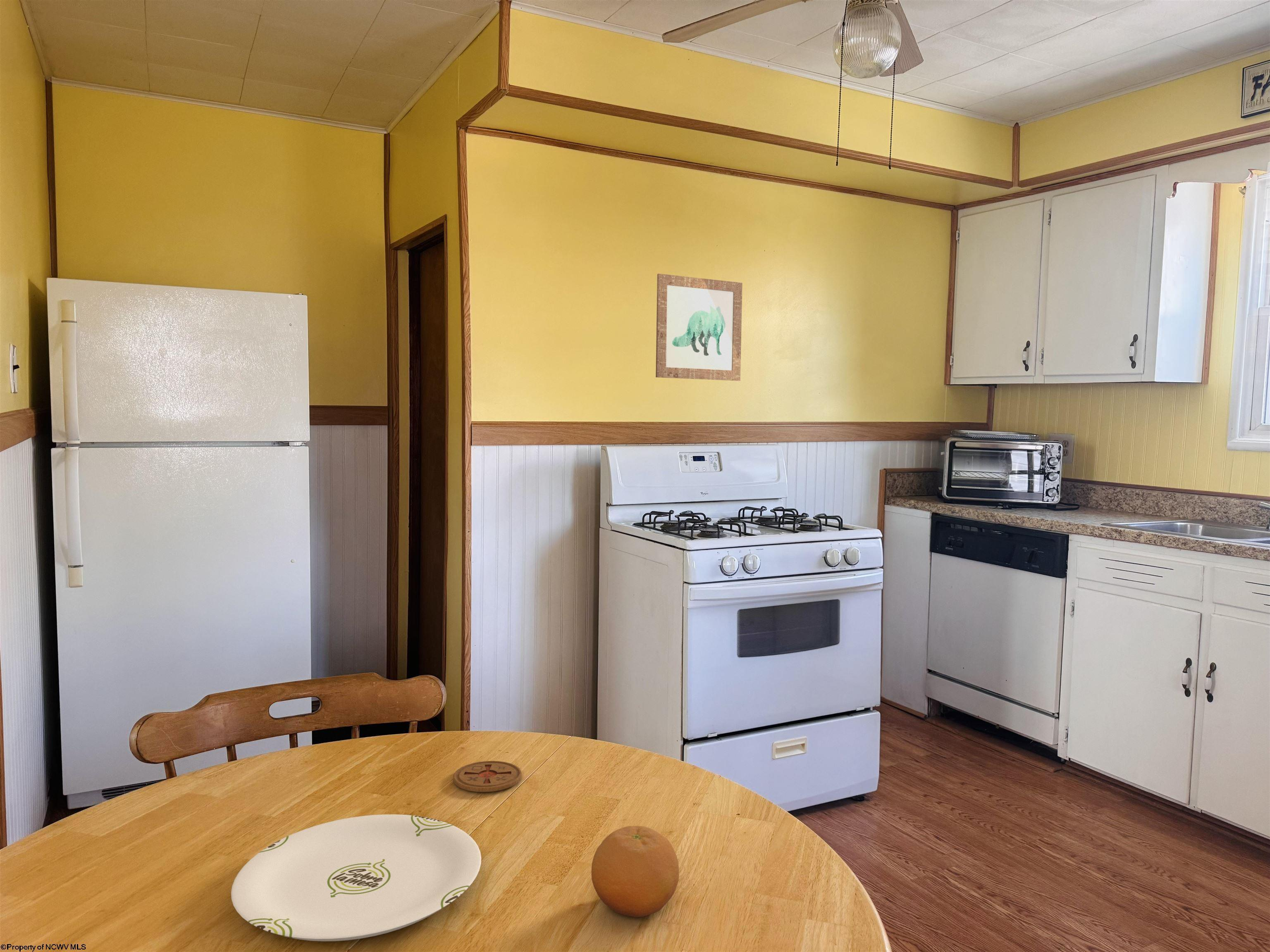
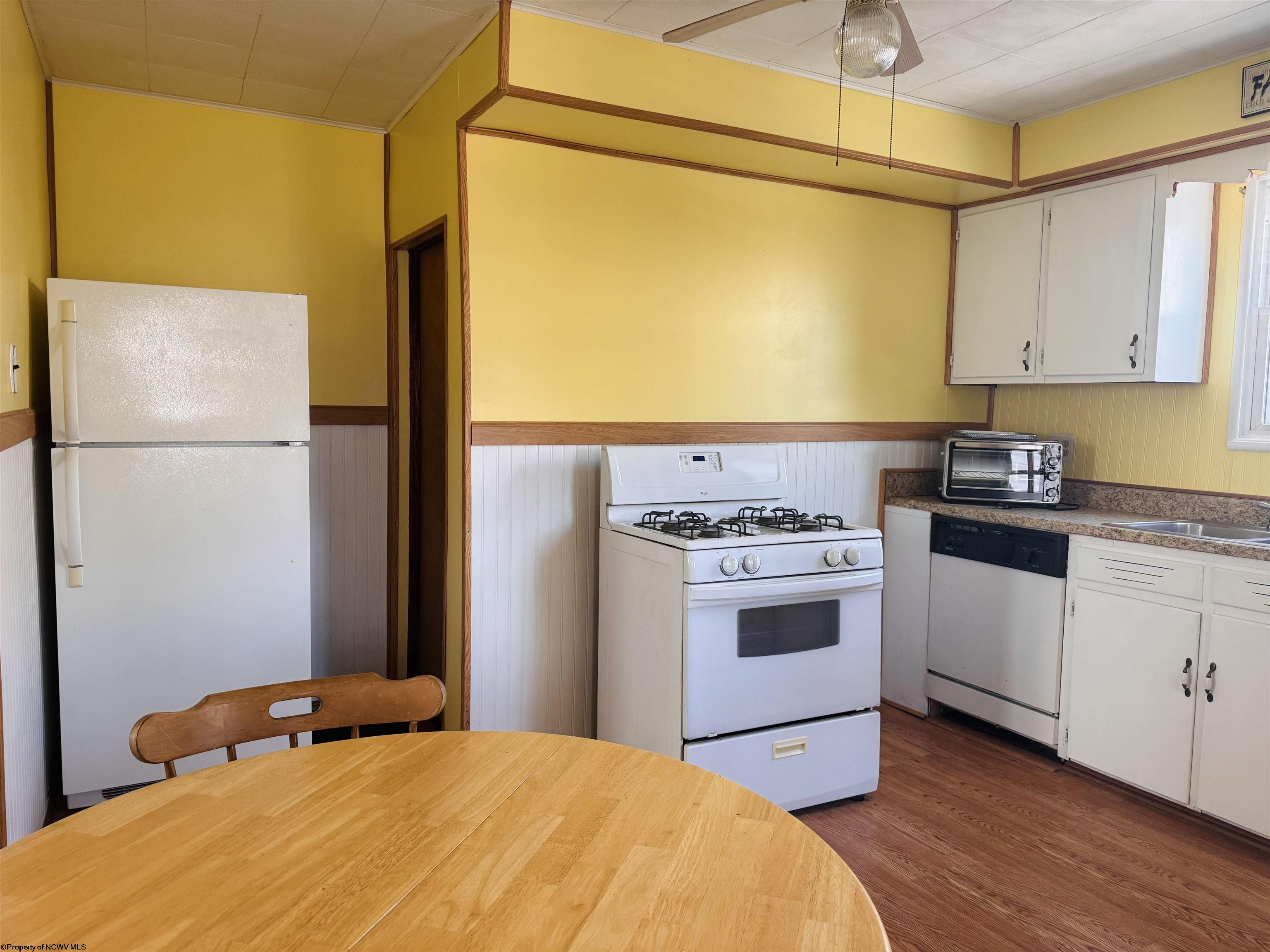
- fruit (635, 870)
- coaster (487, 776)
- plate (361, 877)
- wall art (700, 329)
